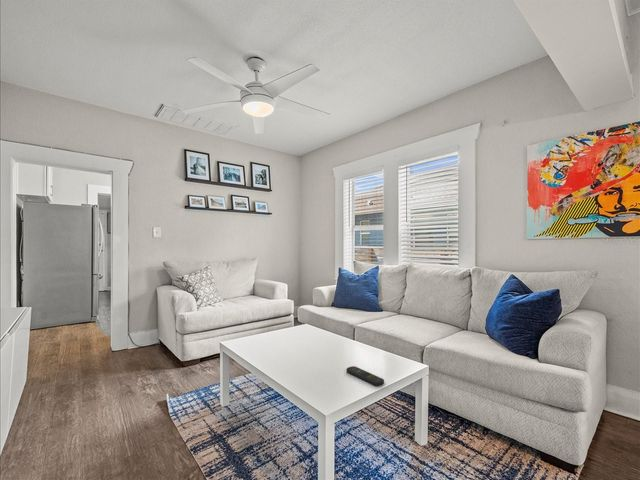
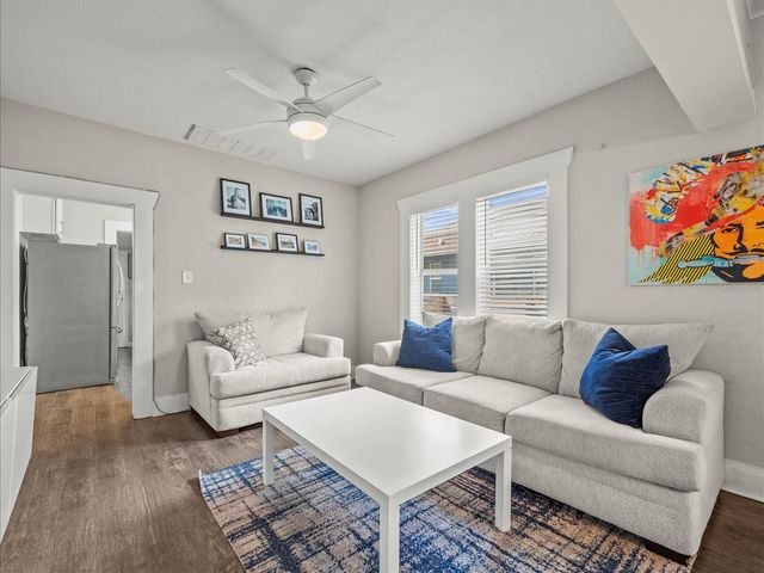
- remote control (364, 375)
